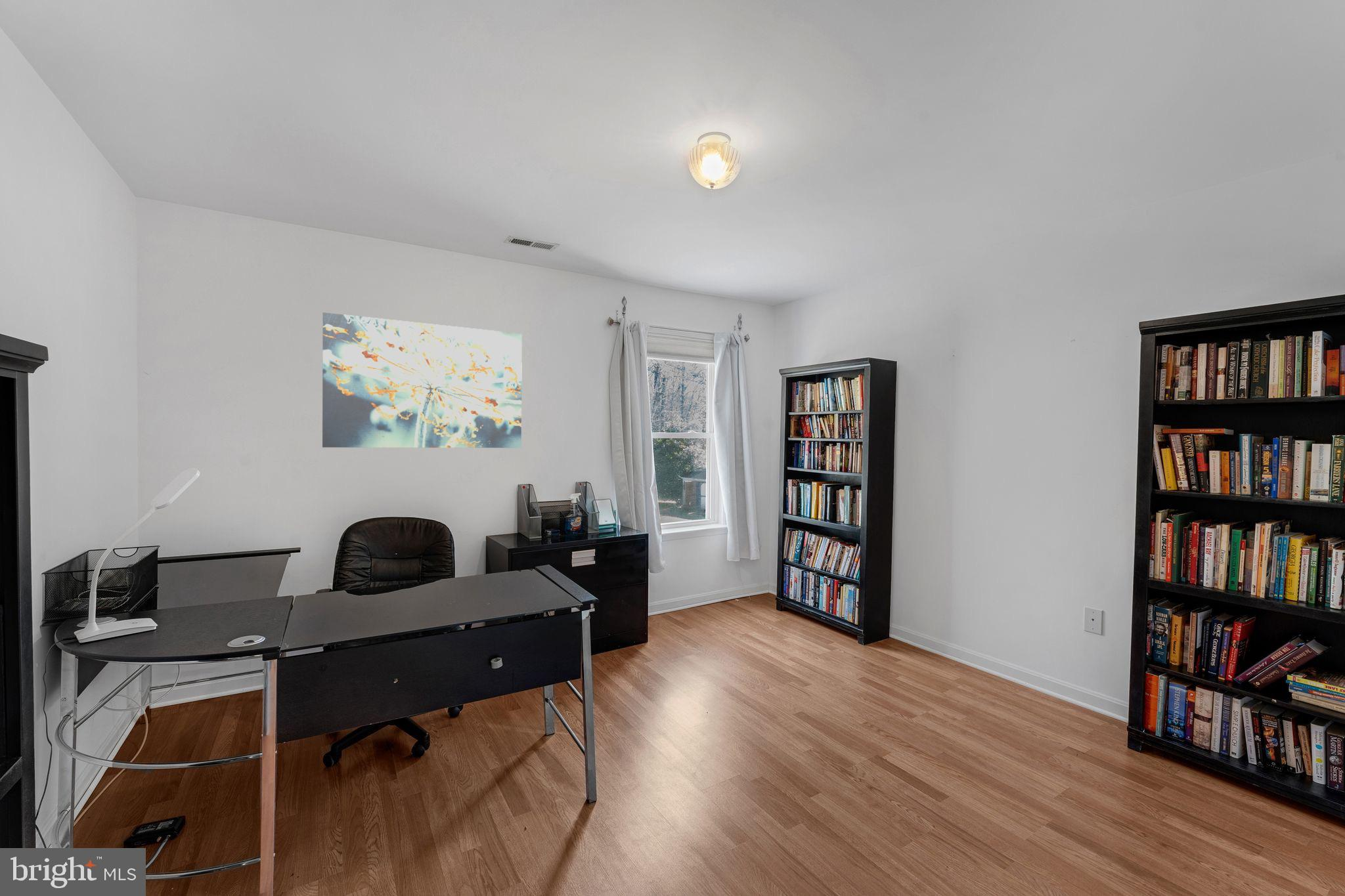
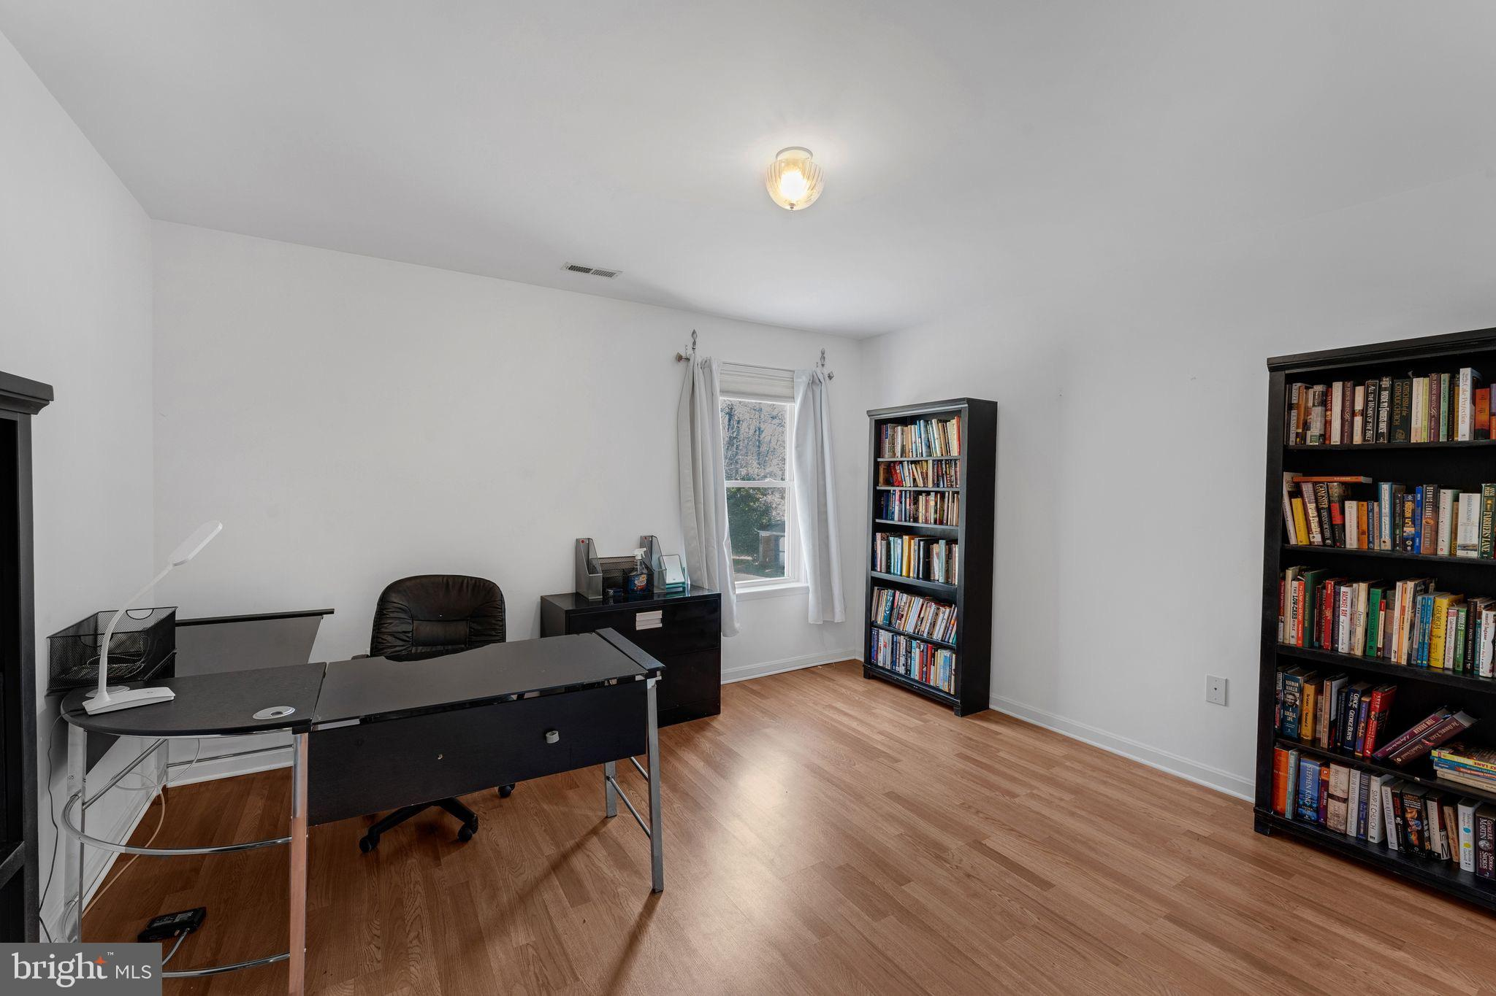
- wall art (430, 386)
